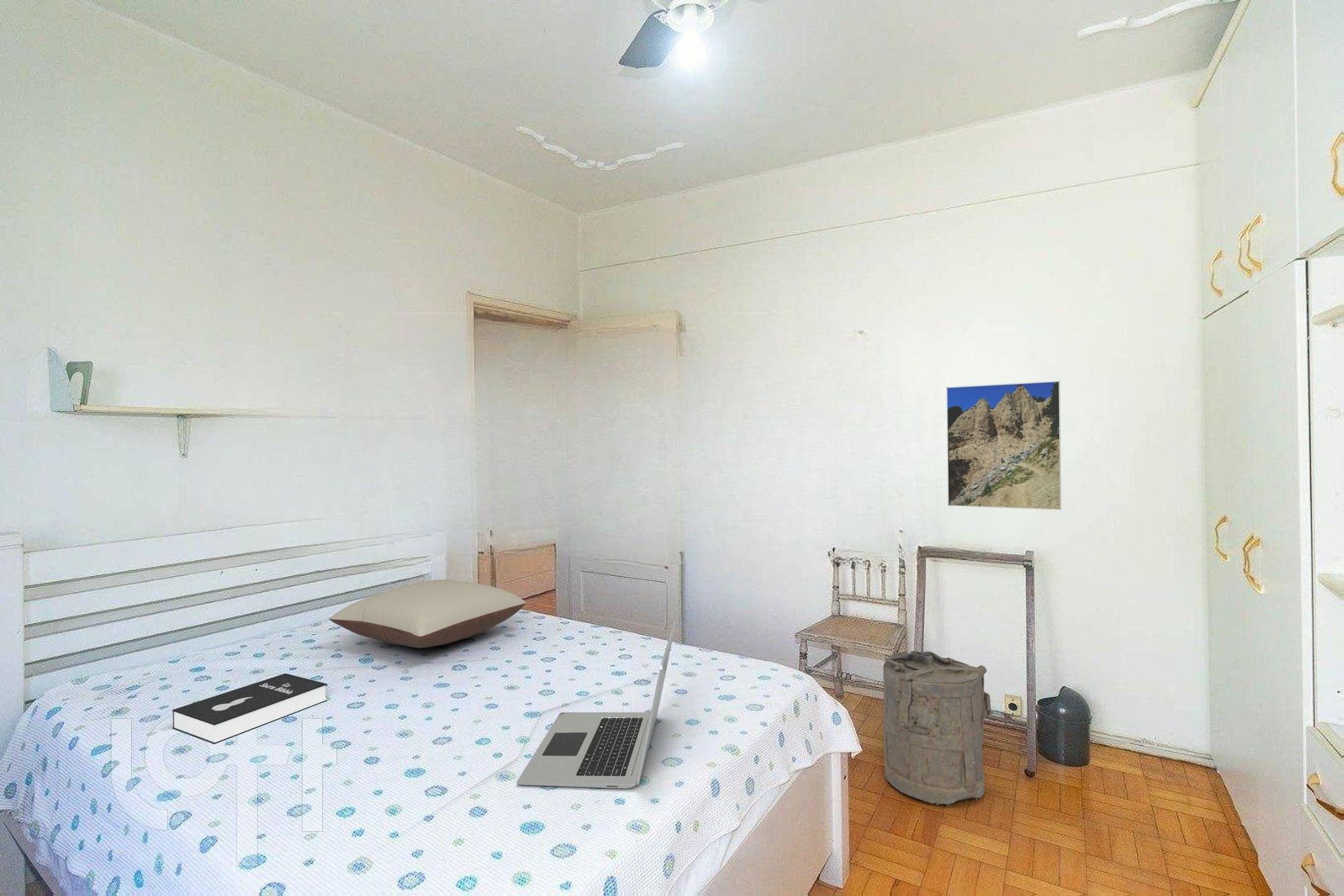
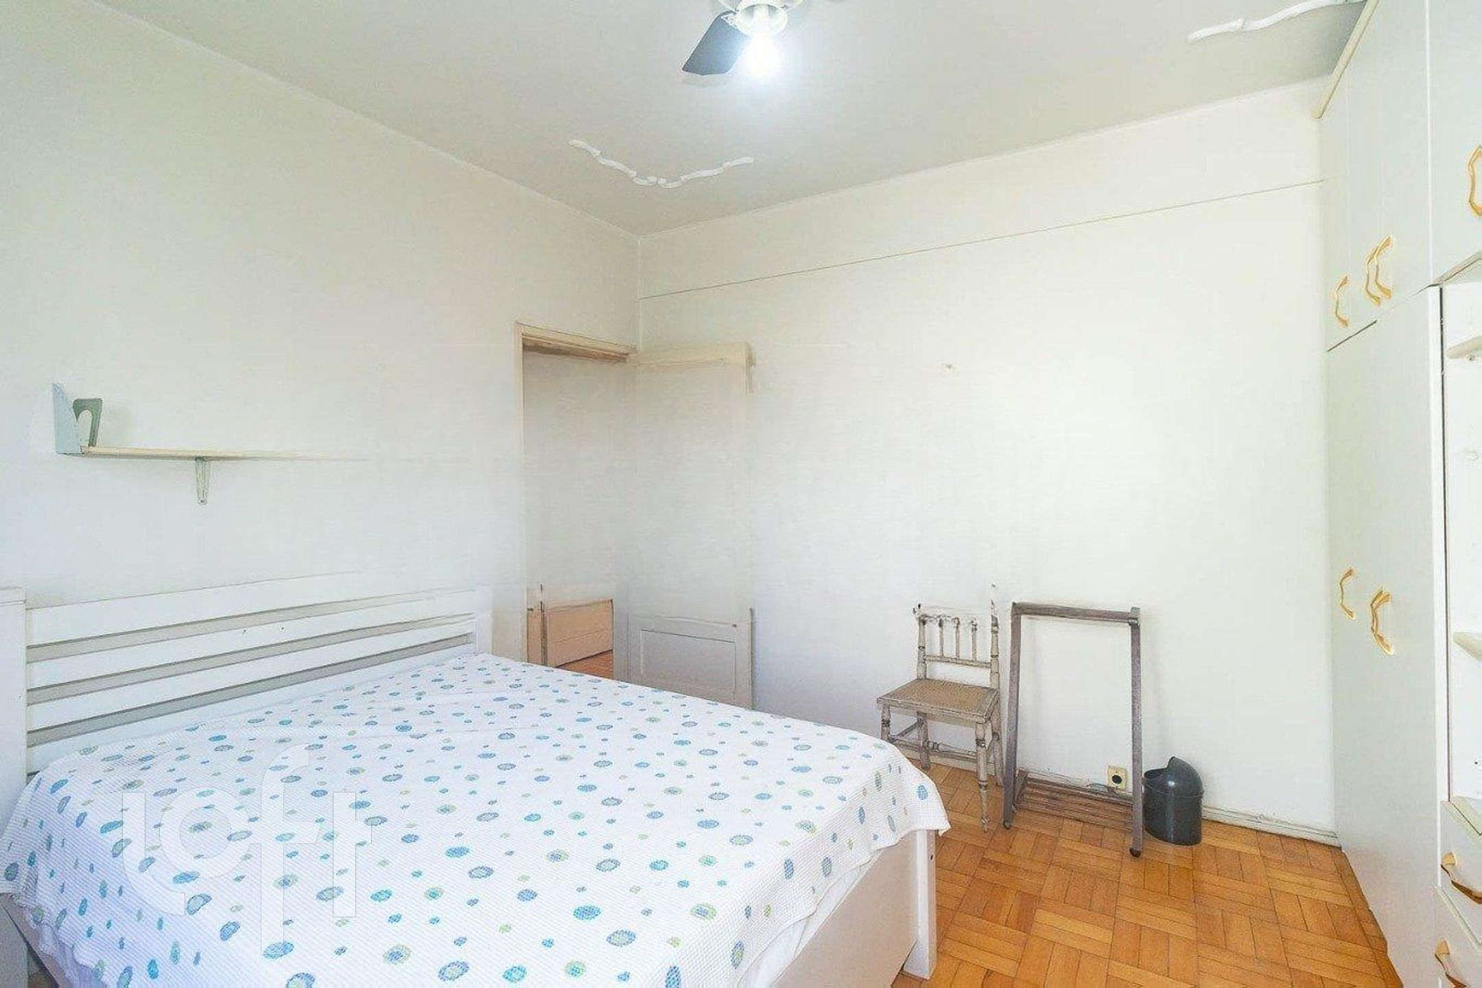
- laundry hamper (937, 719)
- pillow (431, 612)
- booklet (253, 705)
- laptop (605, 712)
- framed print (1001, 446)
